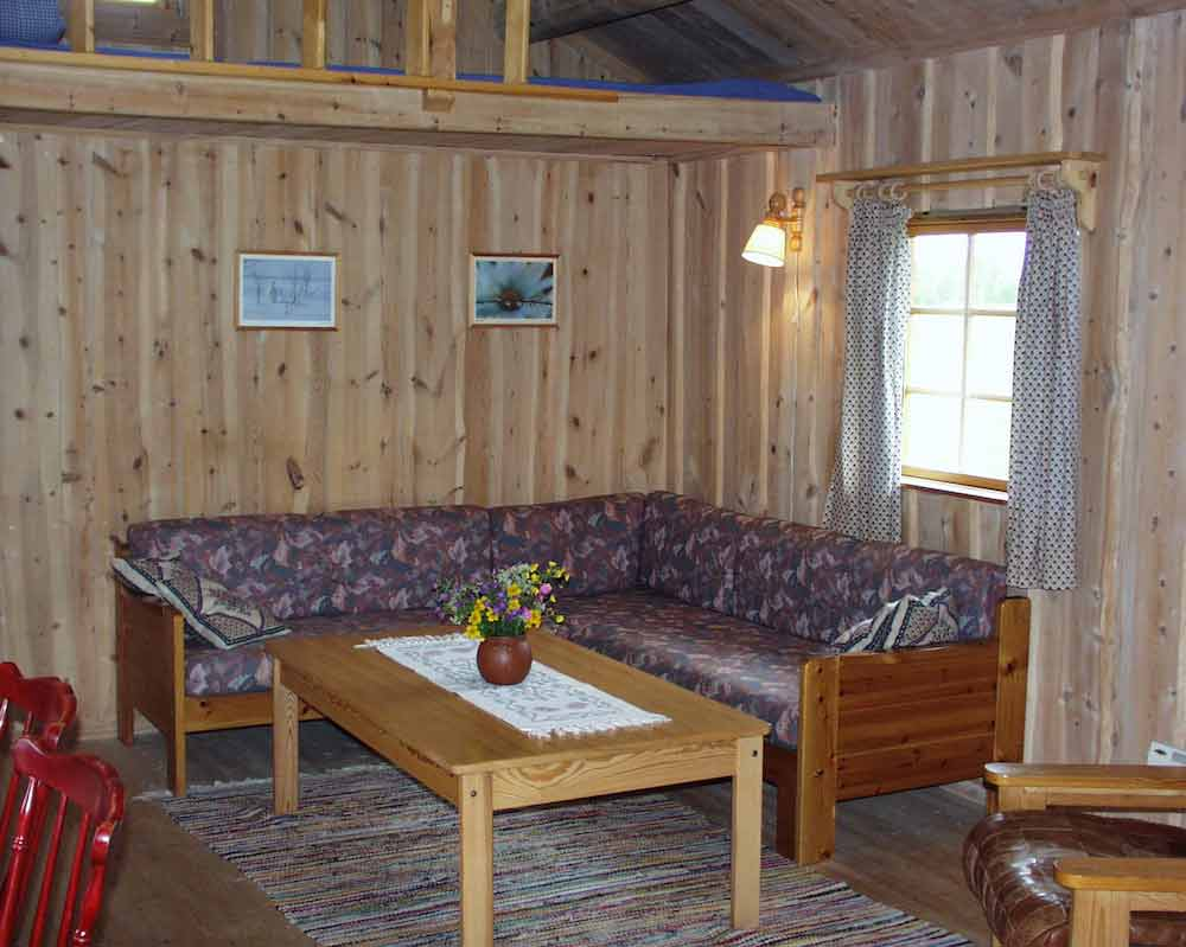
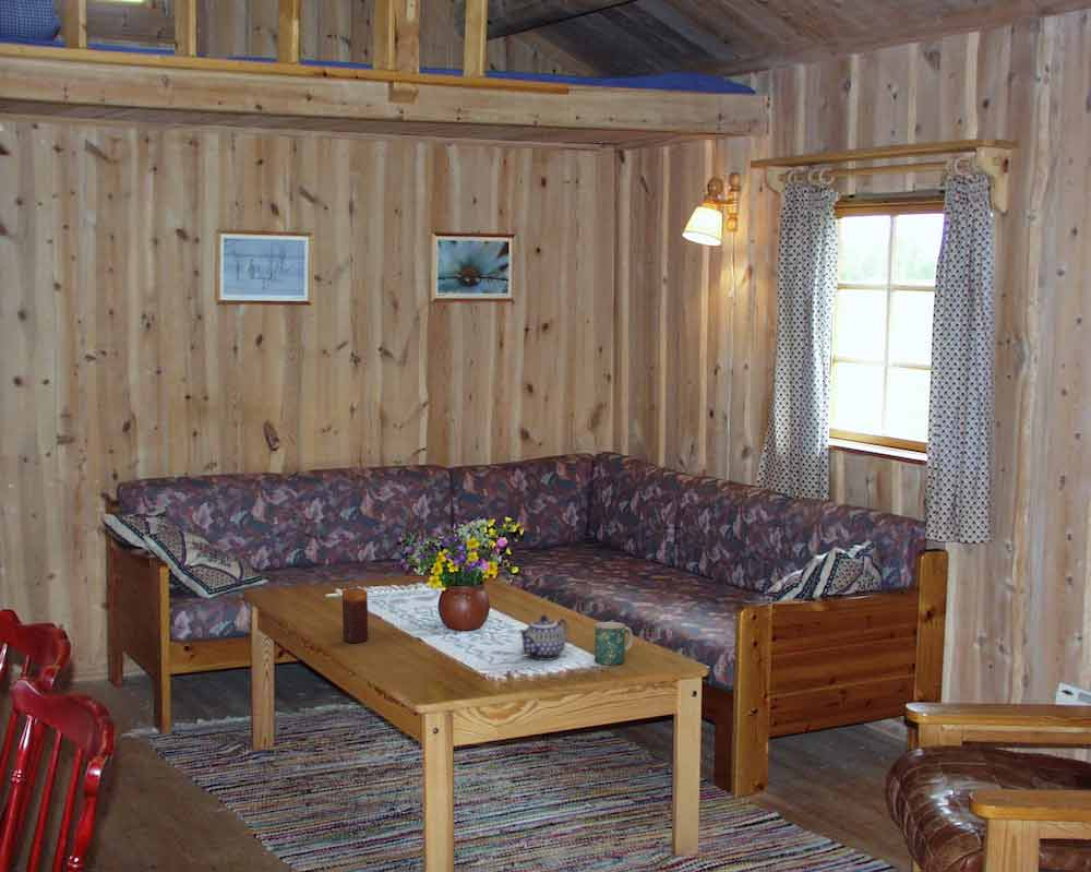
+ teapot (543, 635)
+ candle (355, 614)
+ mug (614, 642)
